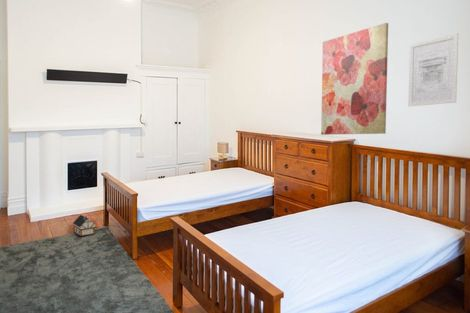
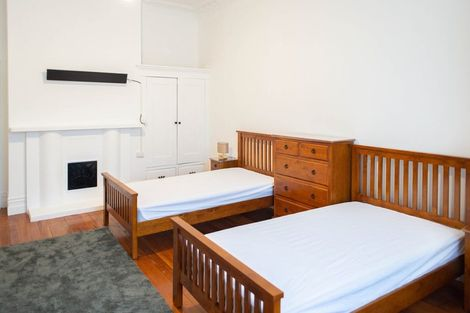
- wall art (431, 72)
- wall art (351, 84)
- toy house (84, 224)
